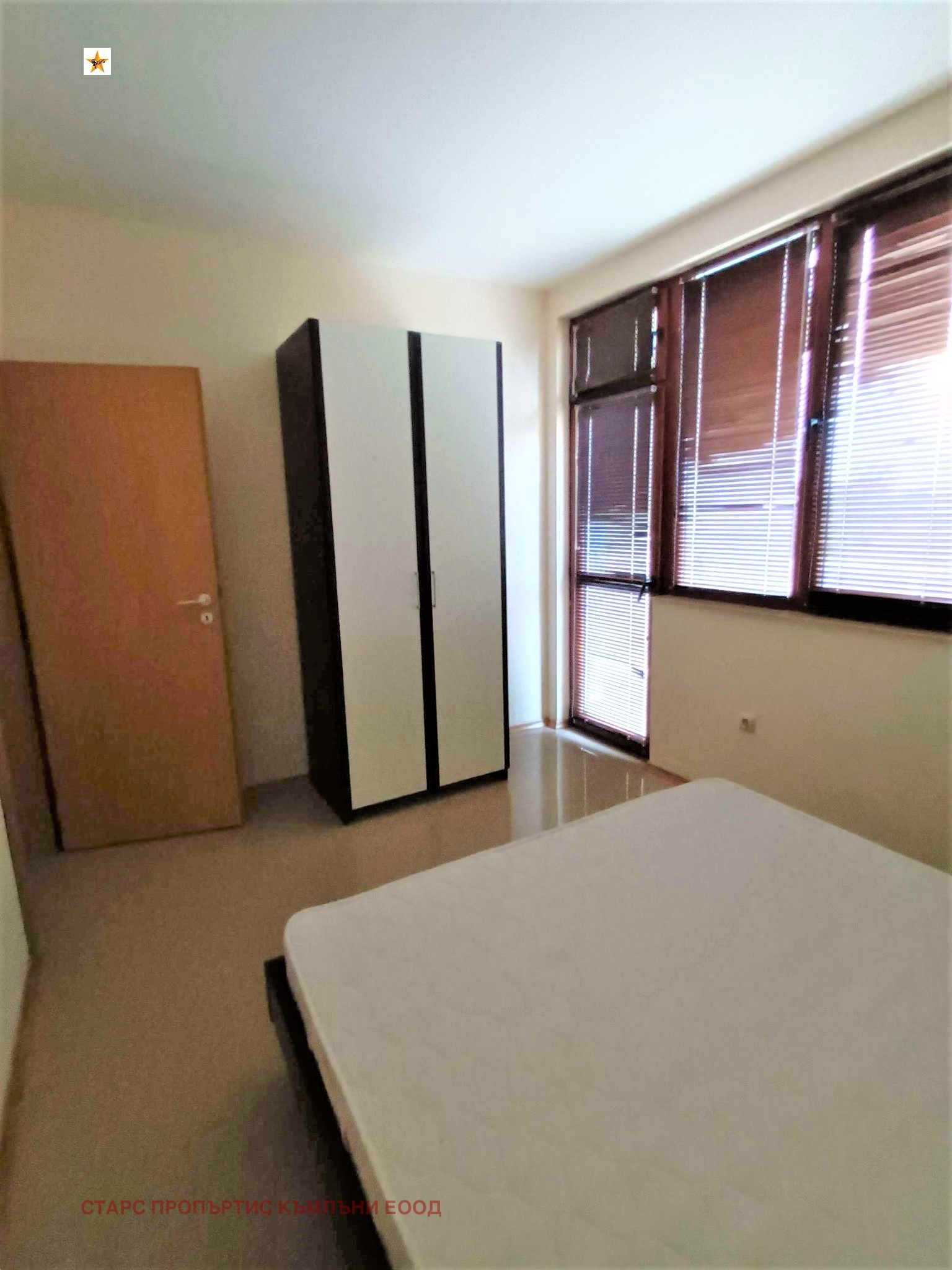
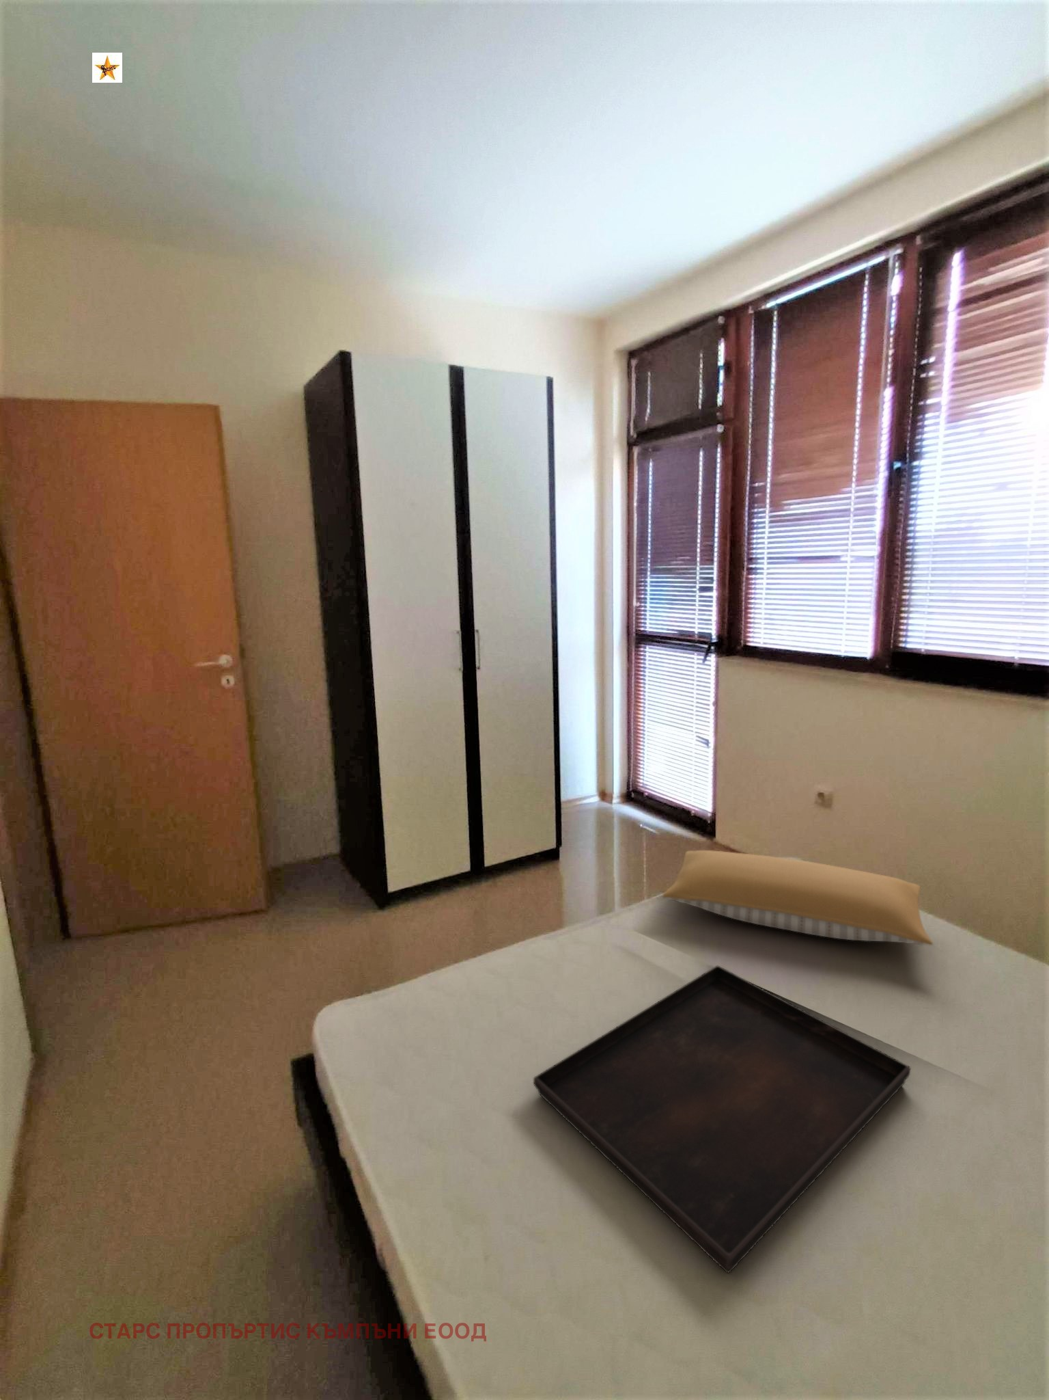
+ pillow (791, 892)
+ serving tray (721, 1080)
